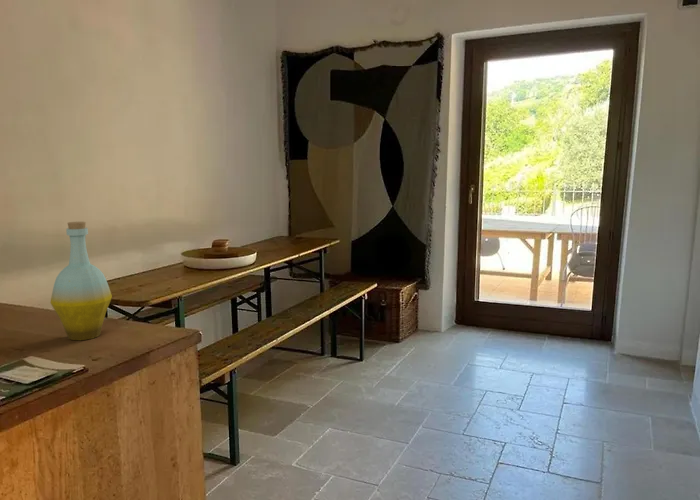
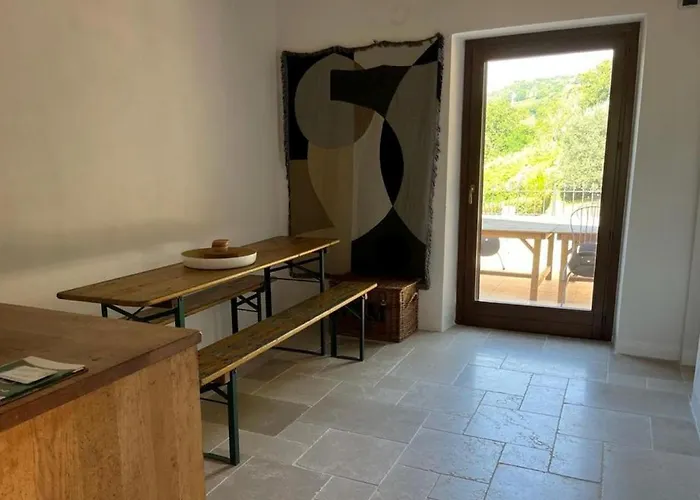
- bottle (80, 279)
